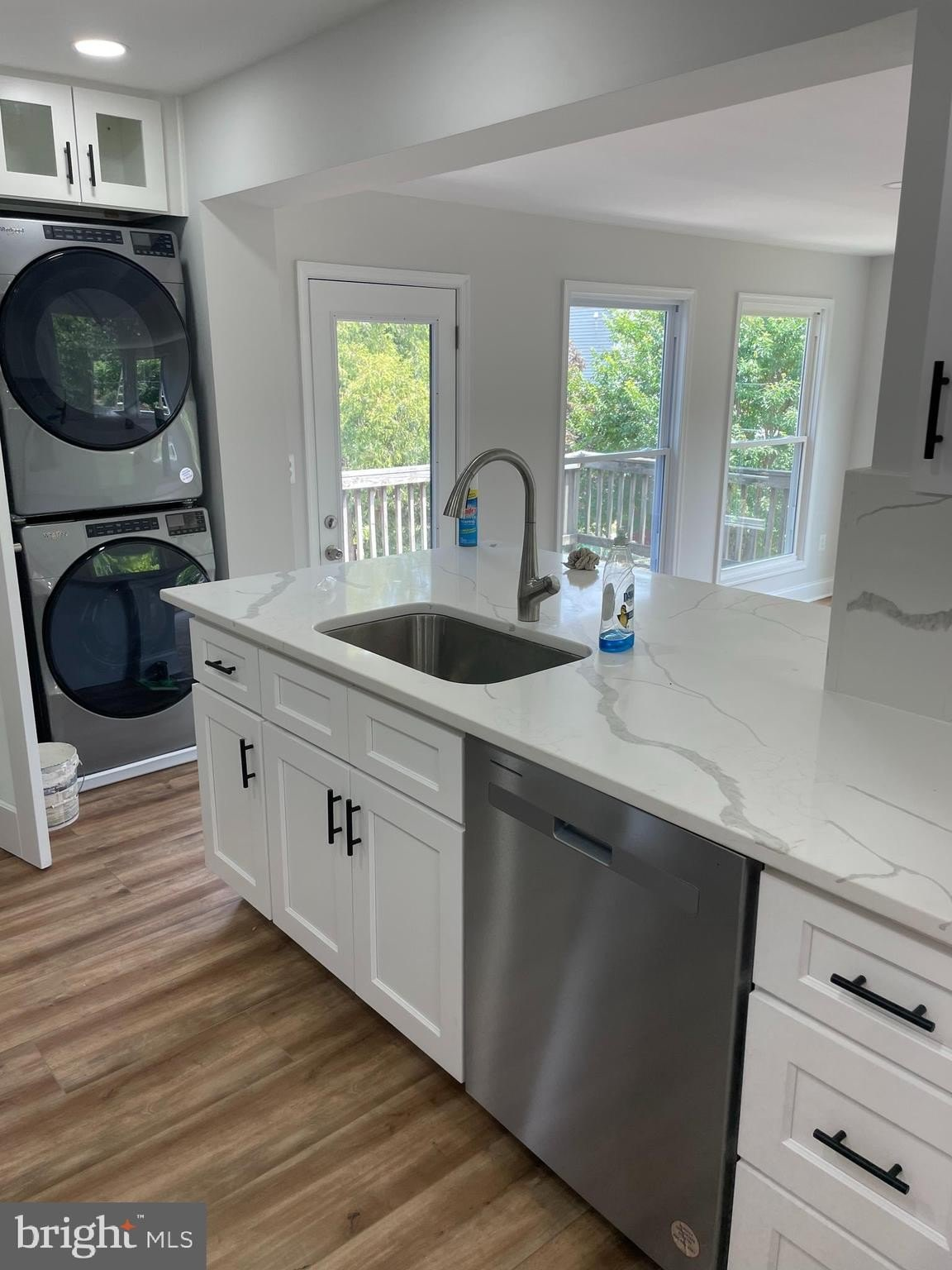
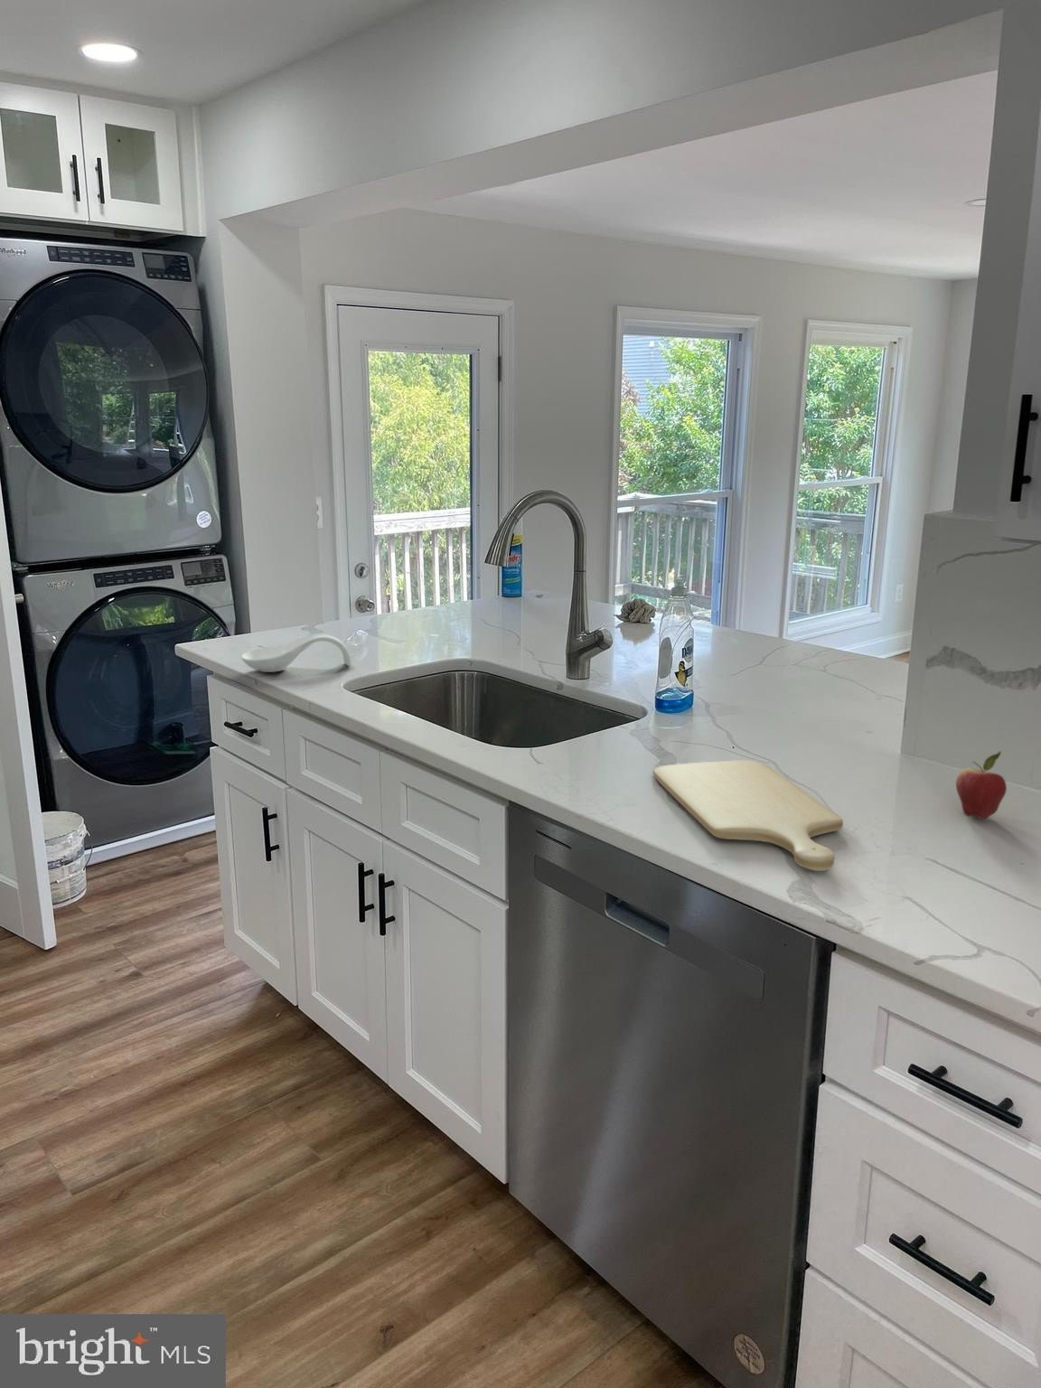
+ spoon rest (295, 651)
+ chopping board (758, 809)
+ fruit (981, 783)
